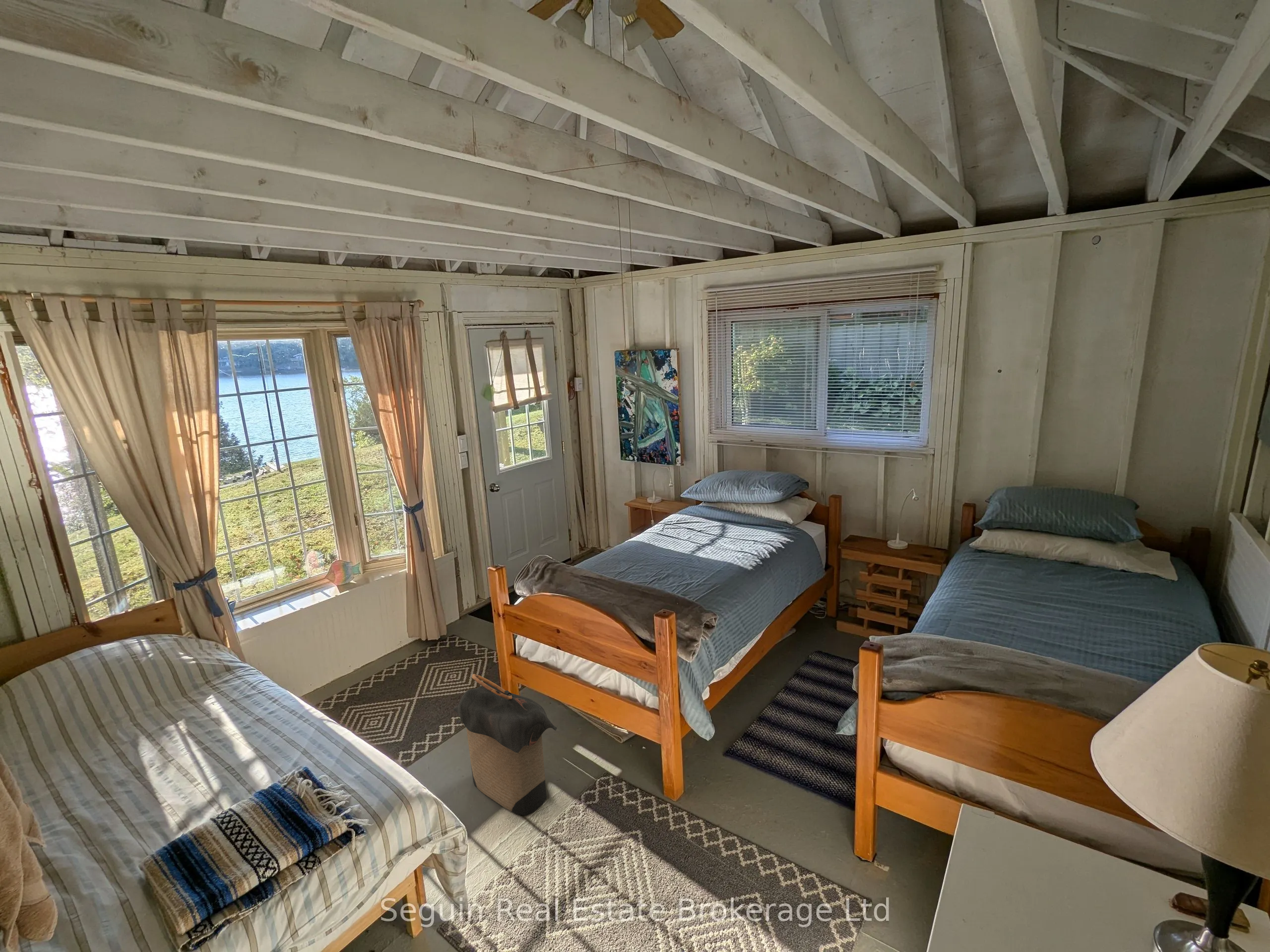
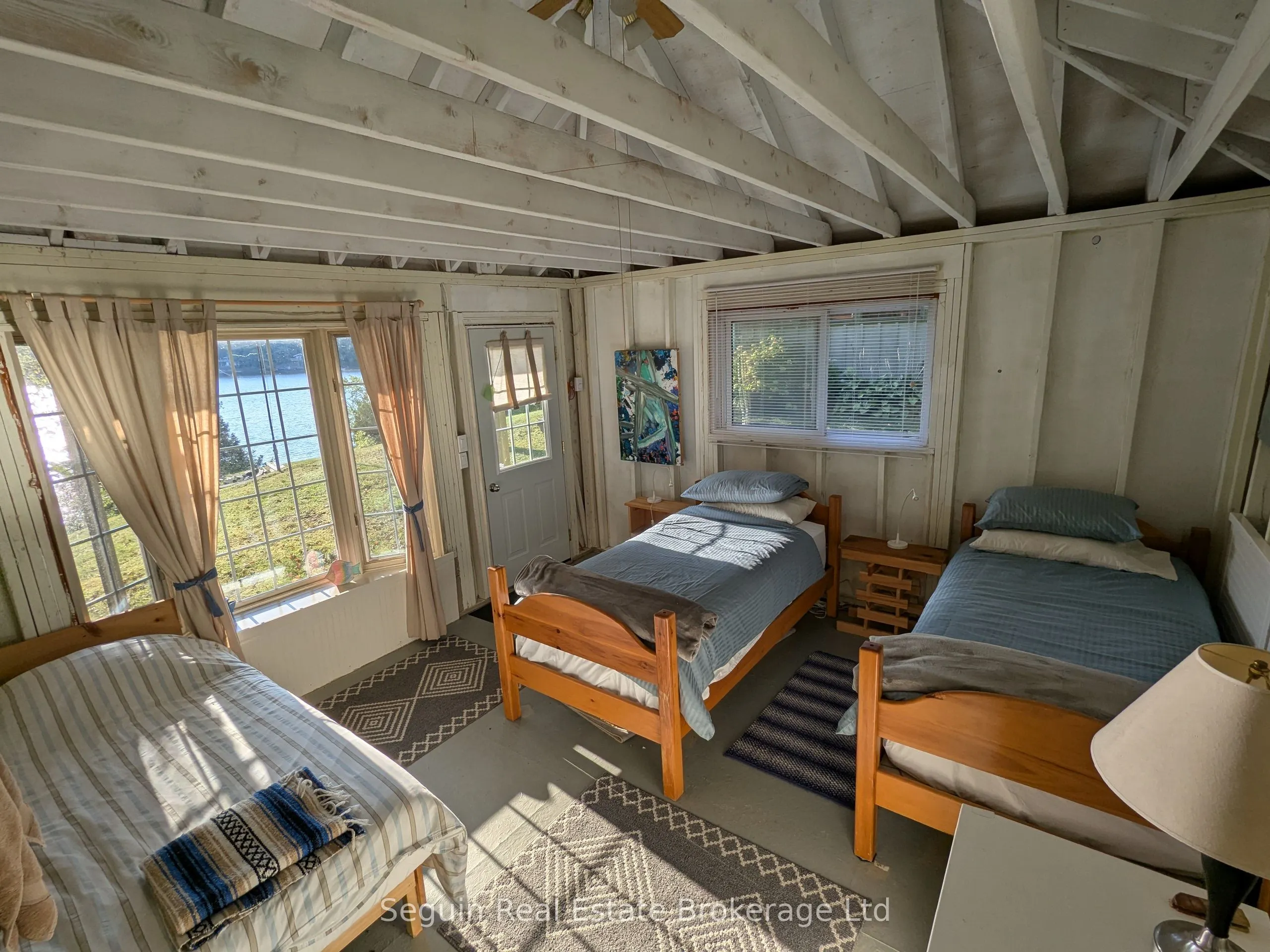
- laundry hamper (507, 733)
